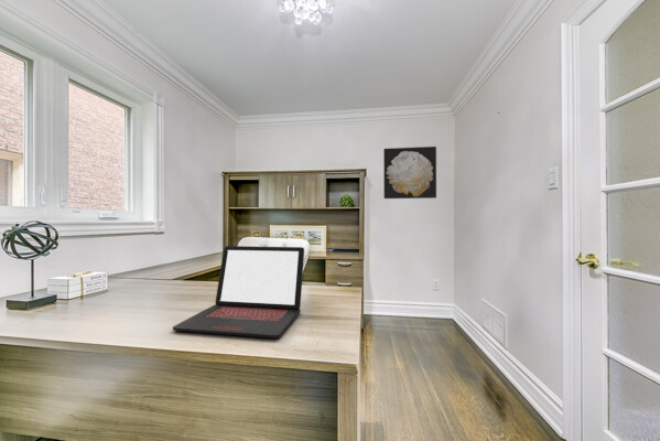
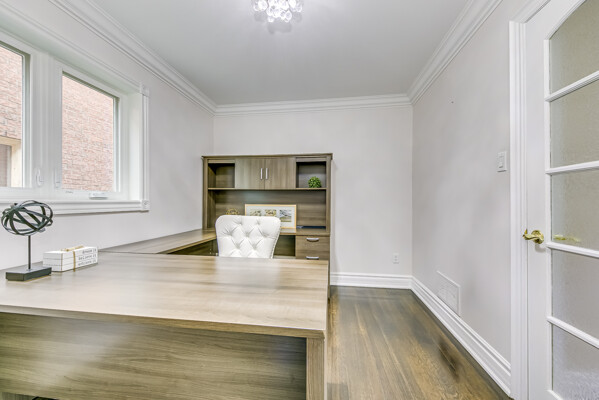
- wall art (409, 173)
- laptop (246, 283)
